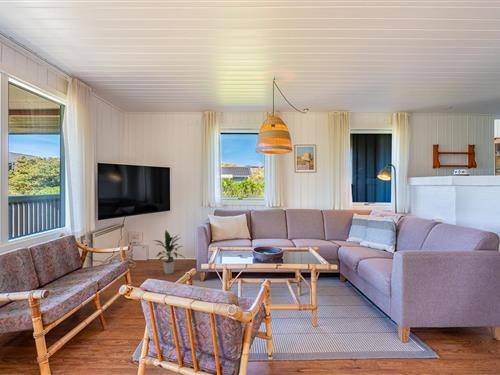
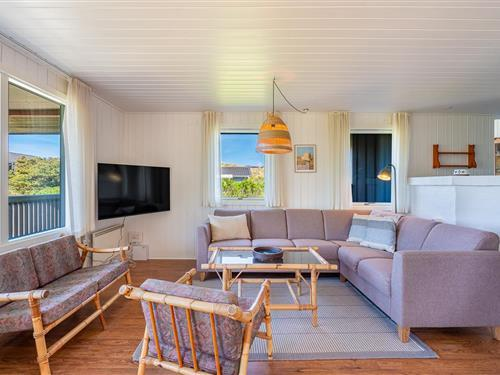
- indoor plant (170, 251)
